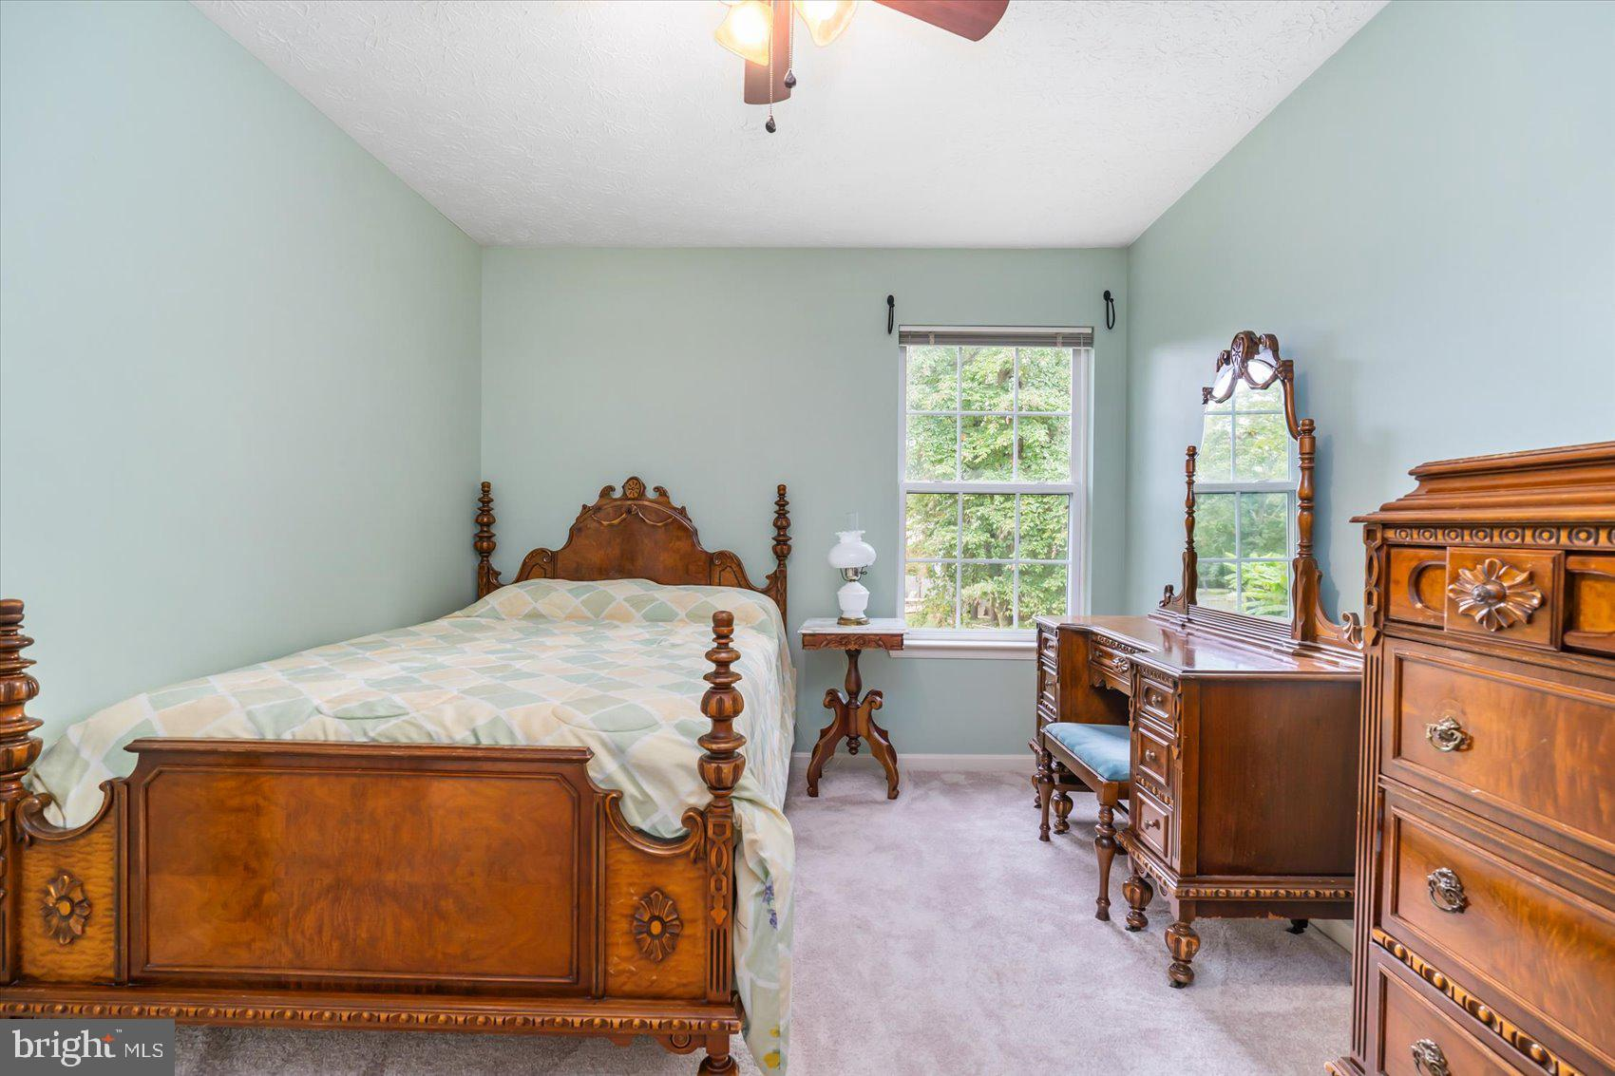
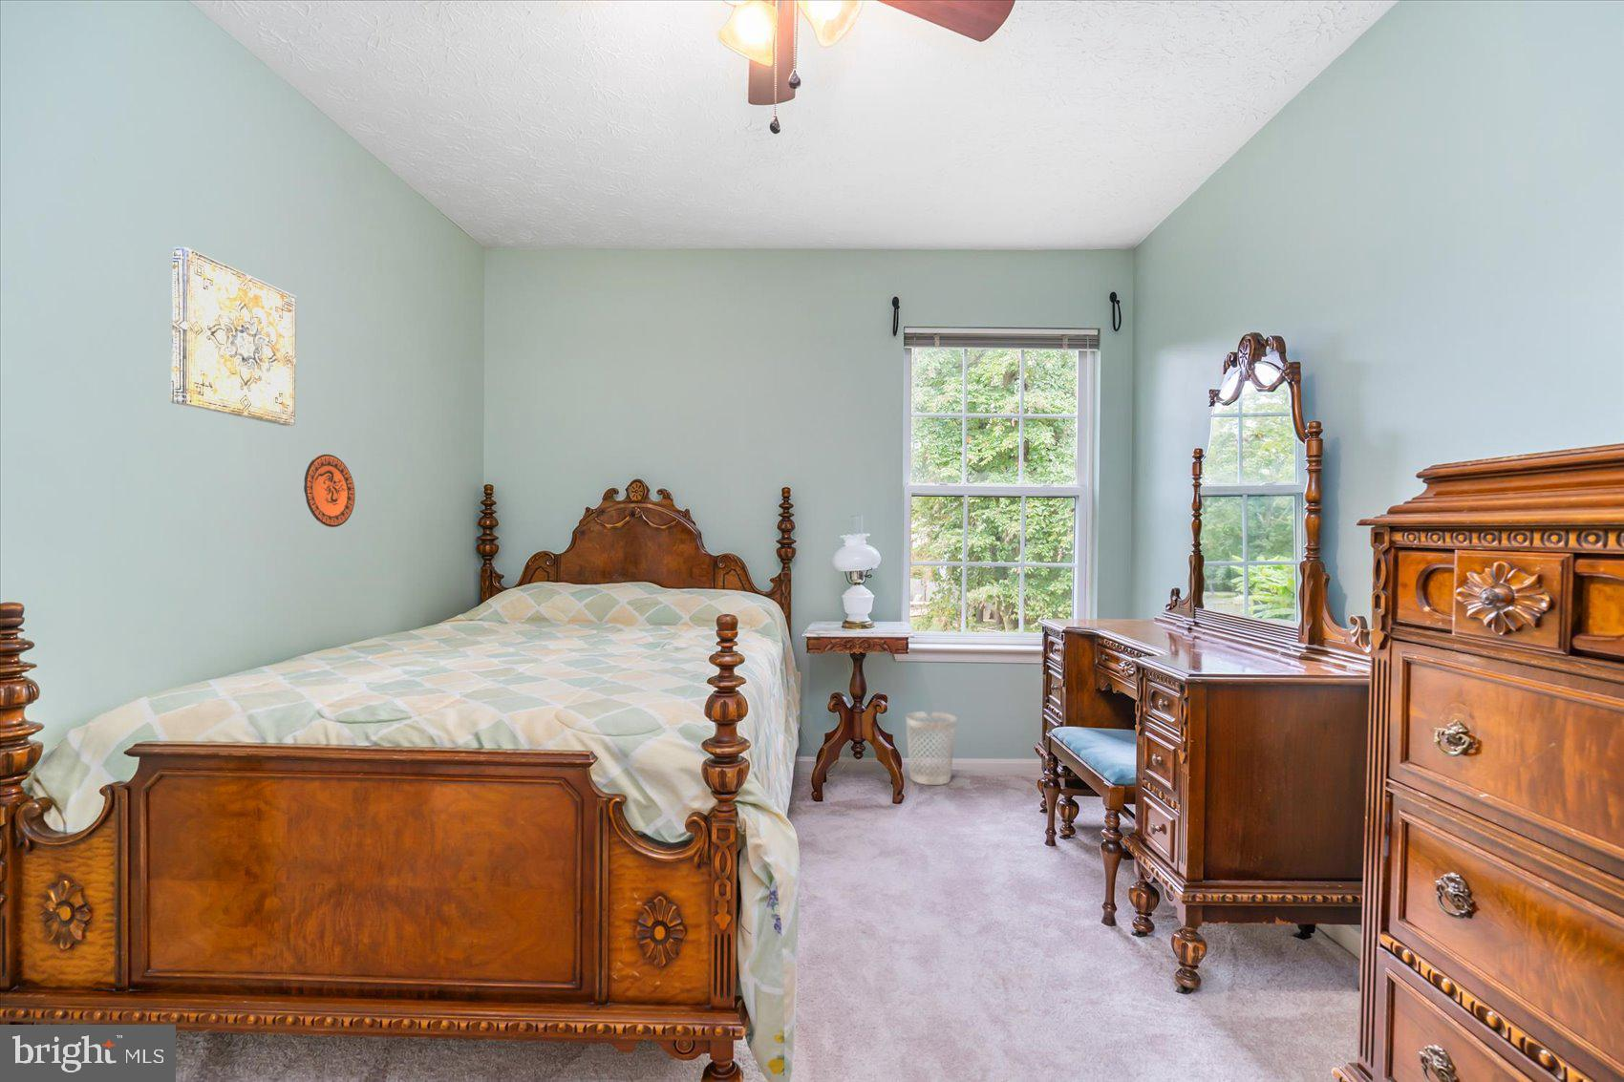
+ decorative plate (328, 490)
+ wastebasket (931, 749)
+ wall art (239, 344)
